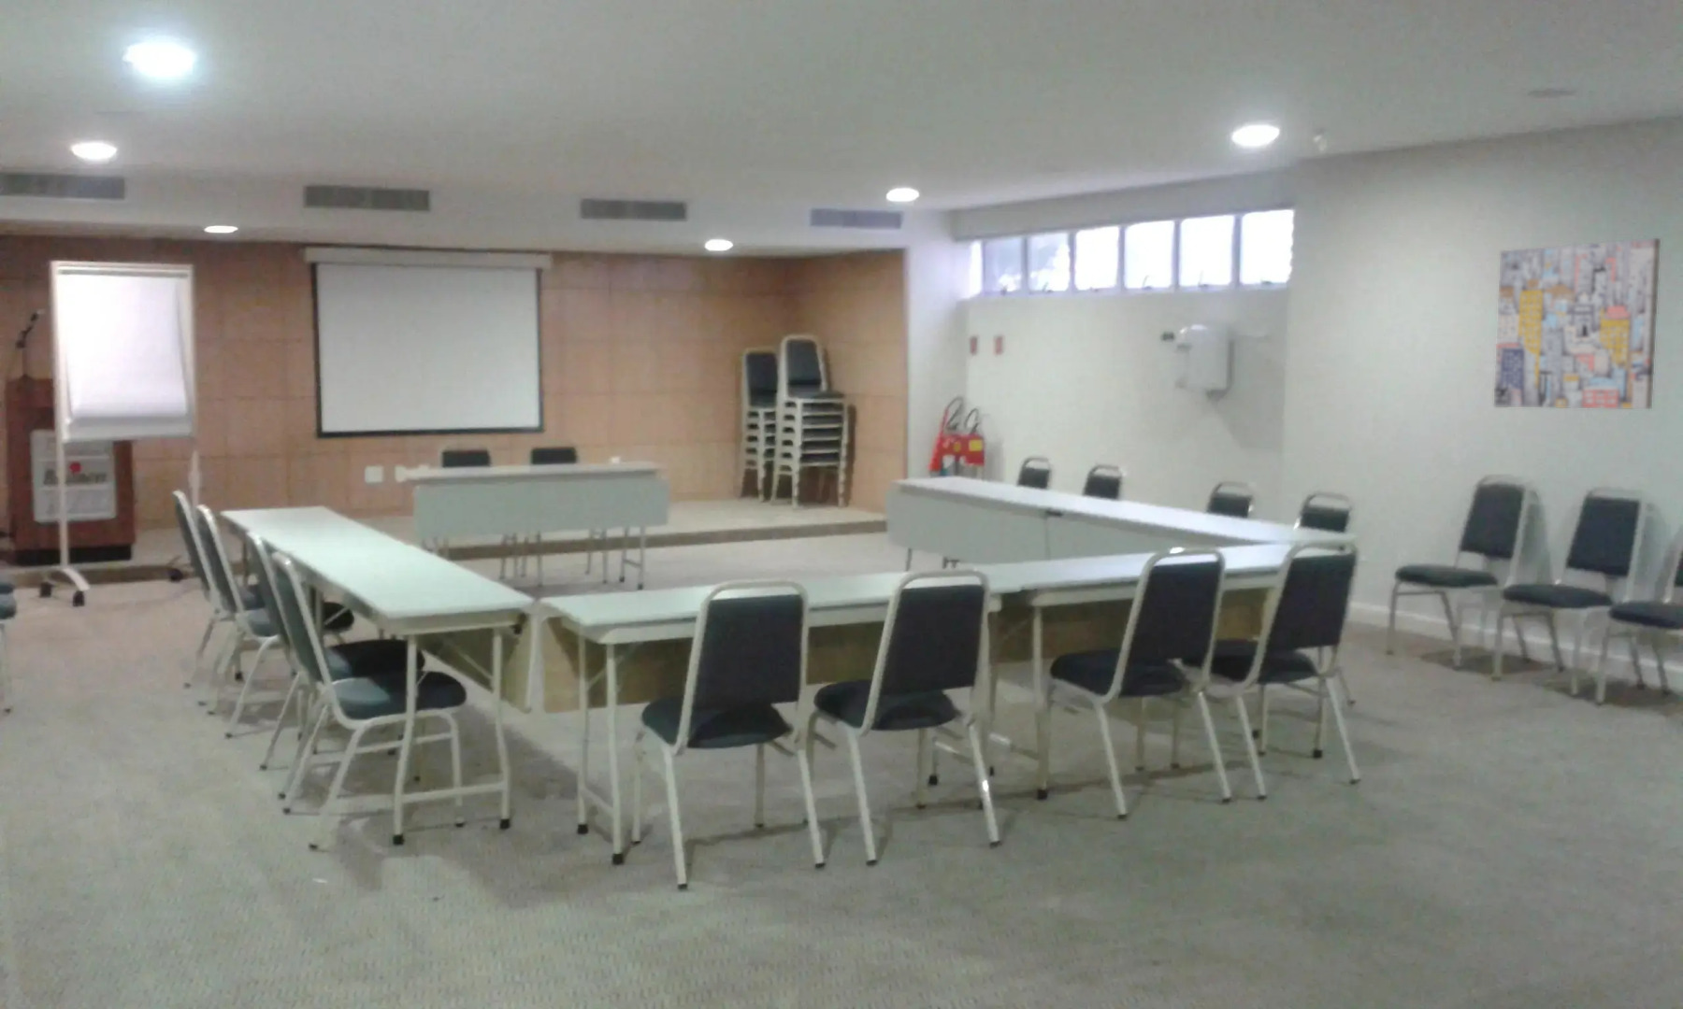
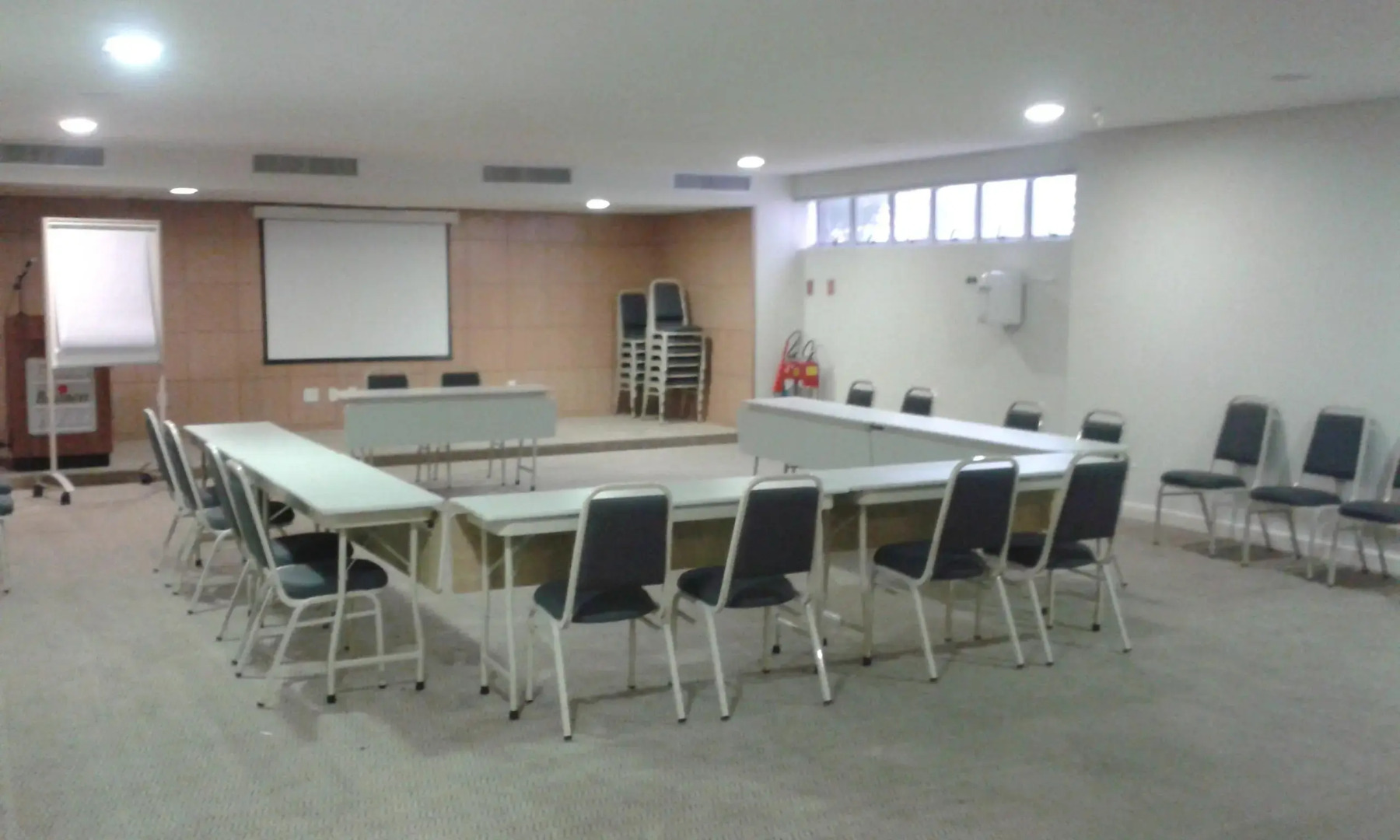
- wall art (1572, 326)
